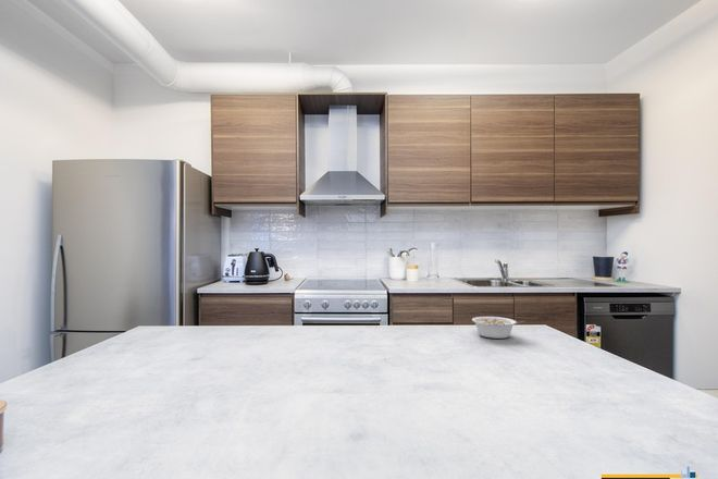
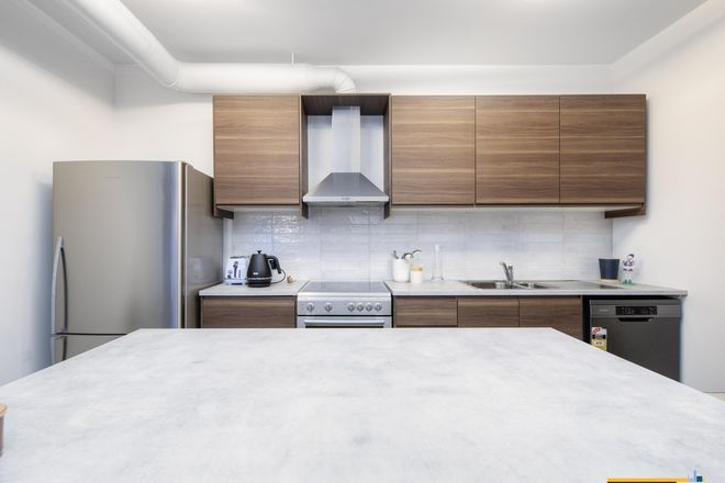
- legume (495, 326)
